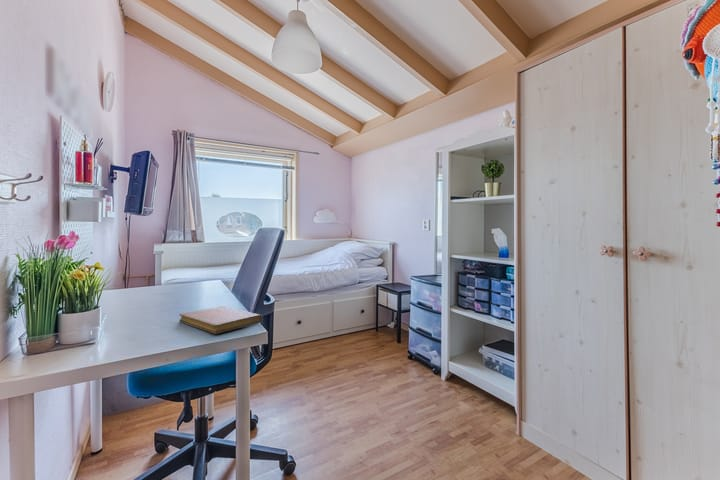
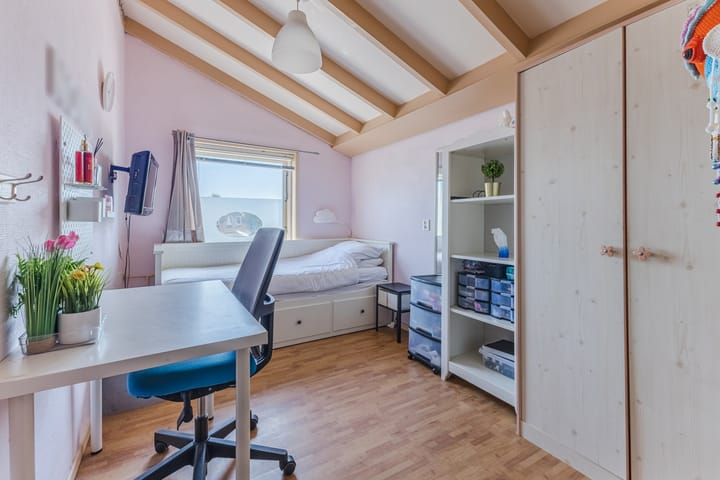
- notebook (220, 317)
